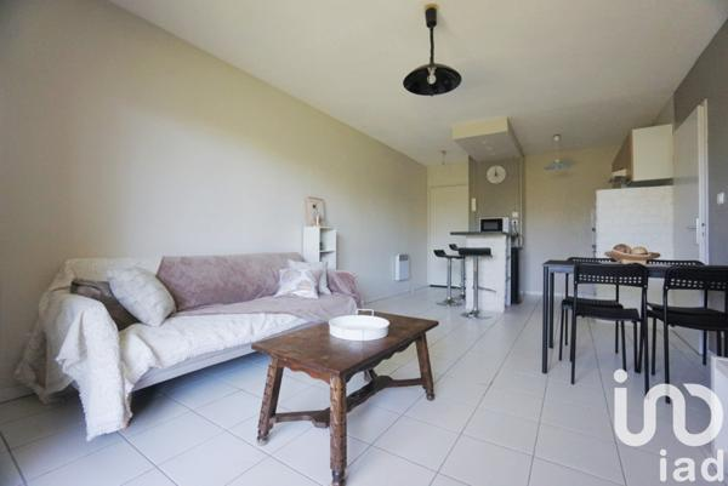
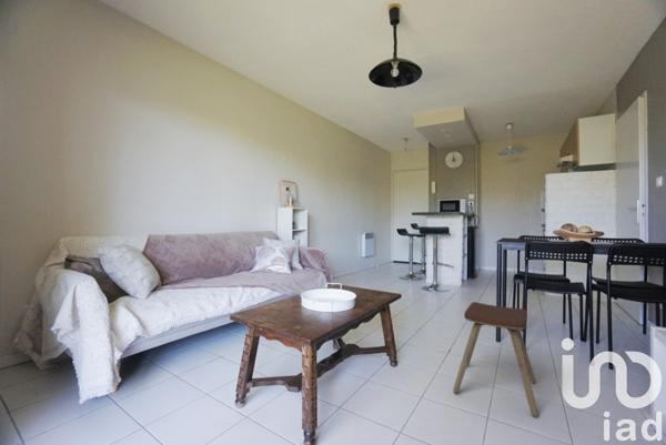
+ music stool (513, 345)
